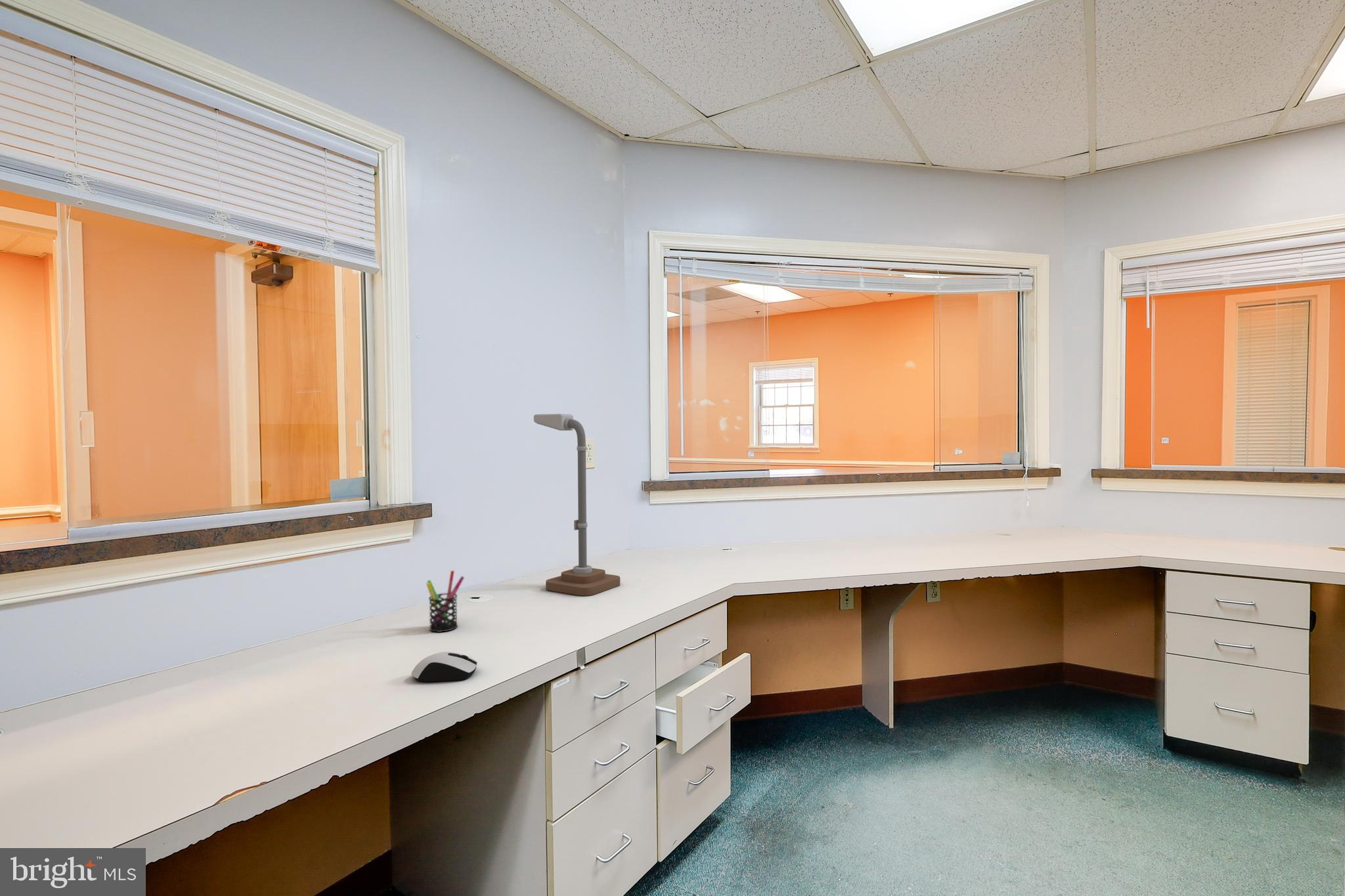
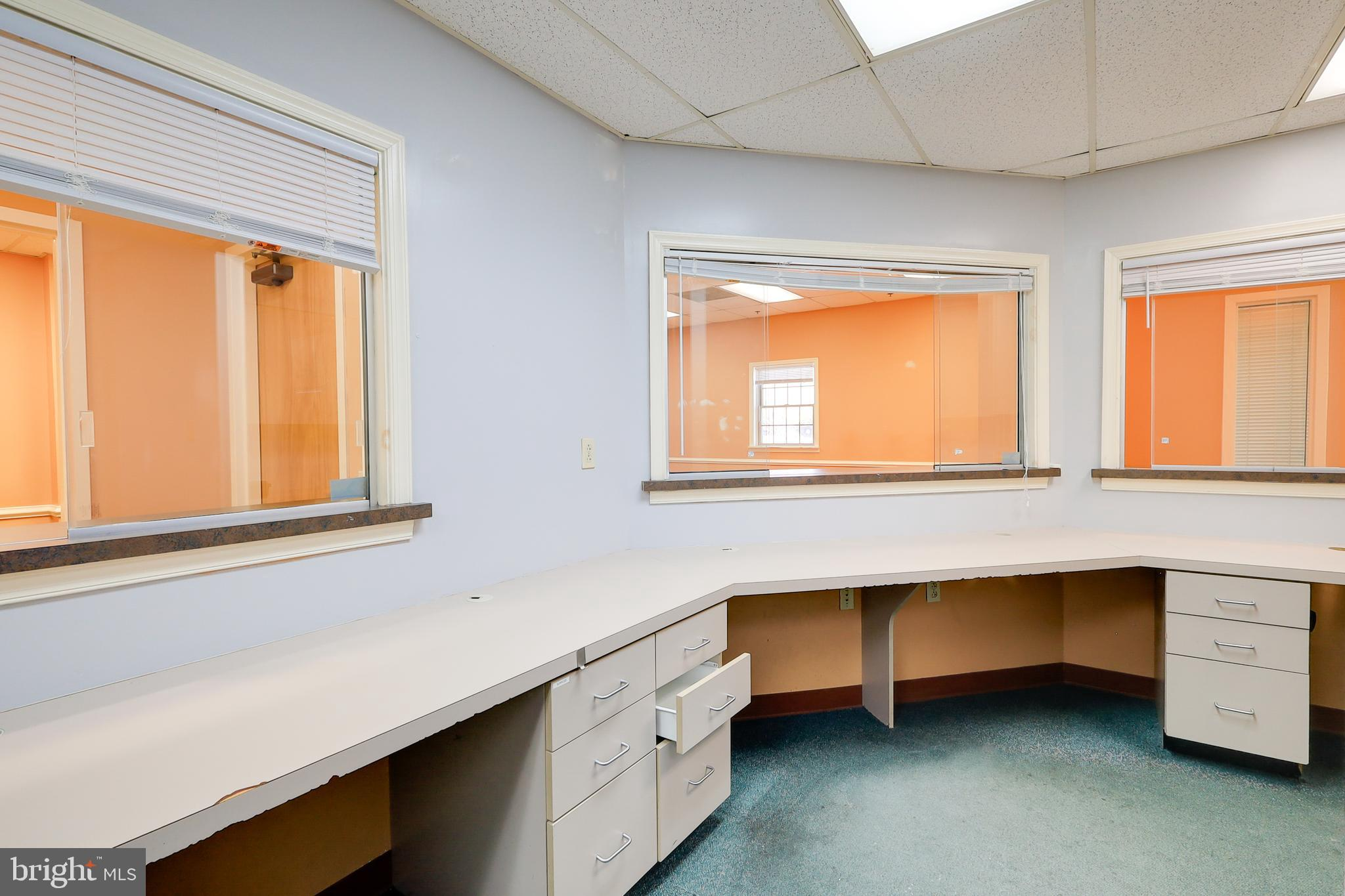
- pen holder (441, 599)
- desk lamp (578, 499)
- computer mouse (445, 664)
